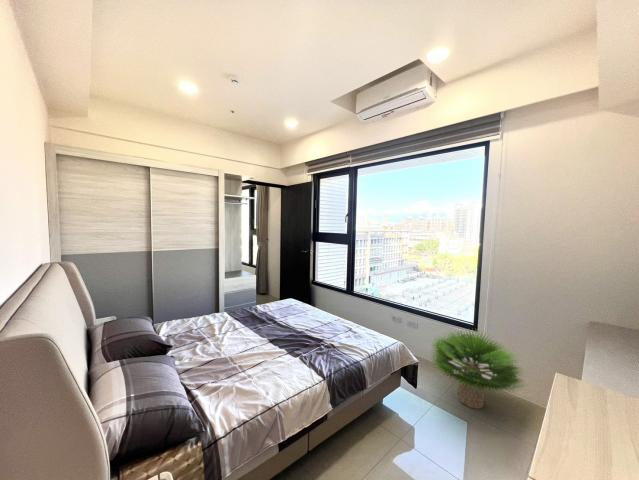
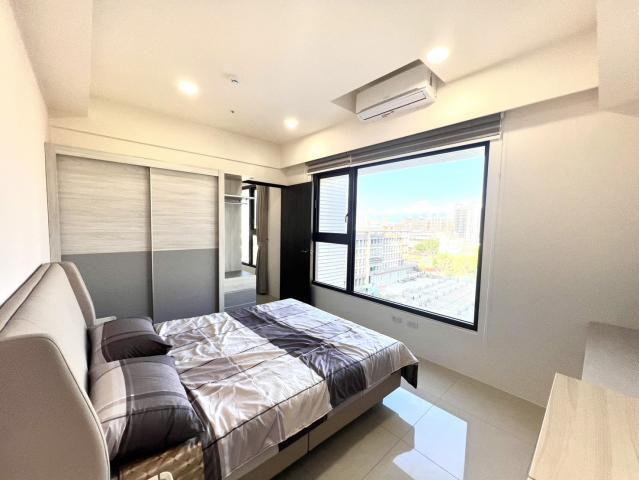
- potted plant (472, 365)
